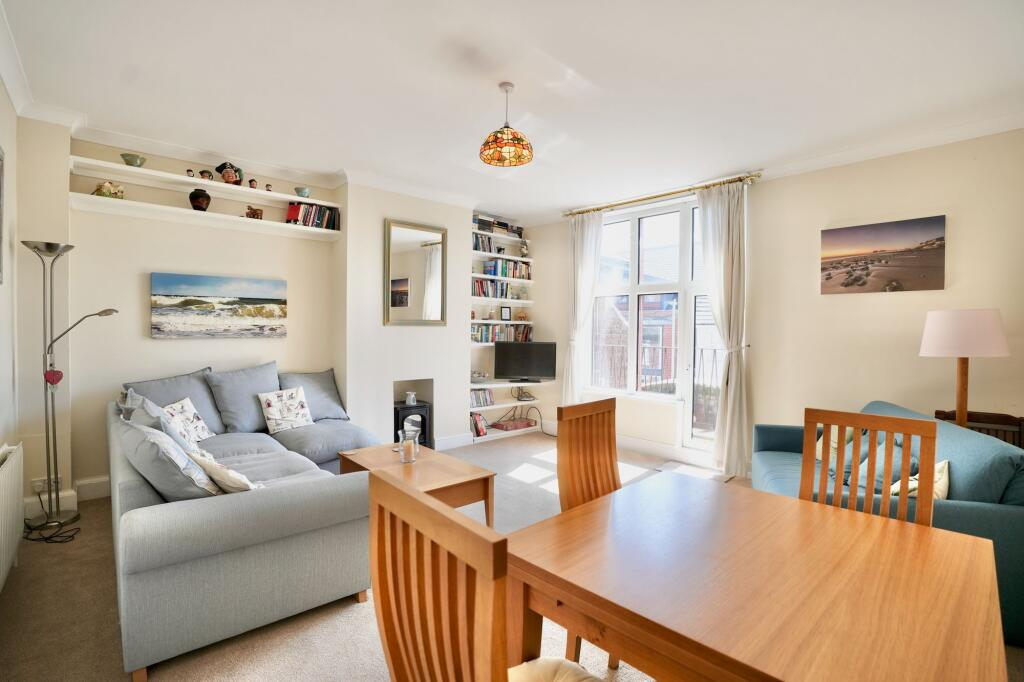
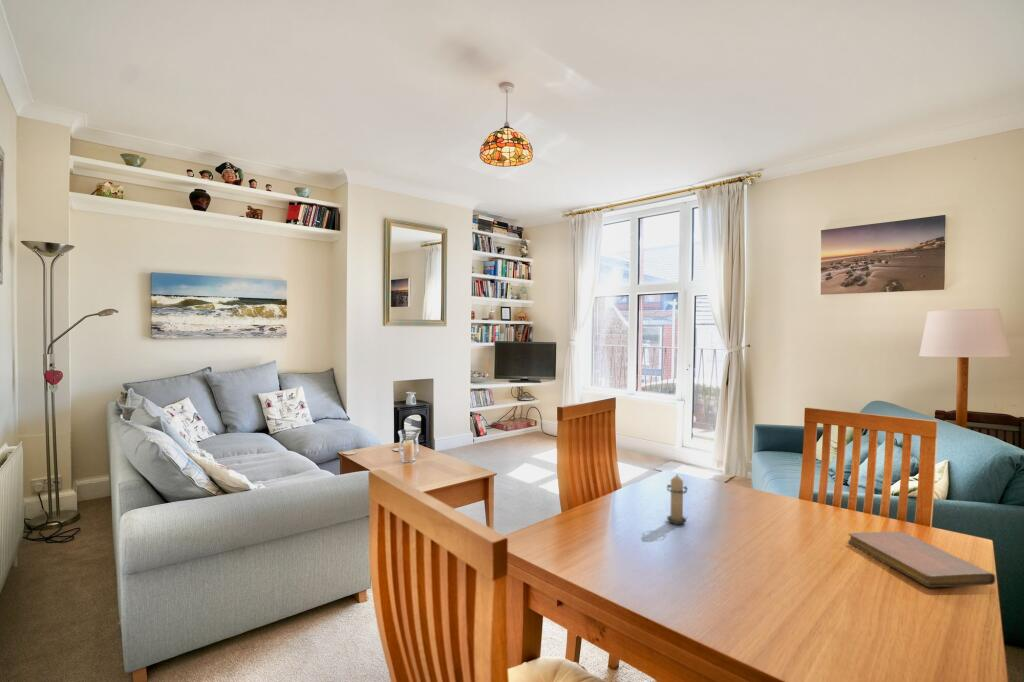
+ candle (676, 497)
+ notebook (914, 556)
